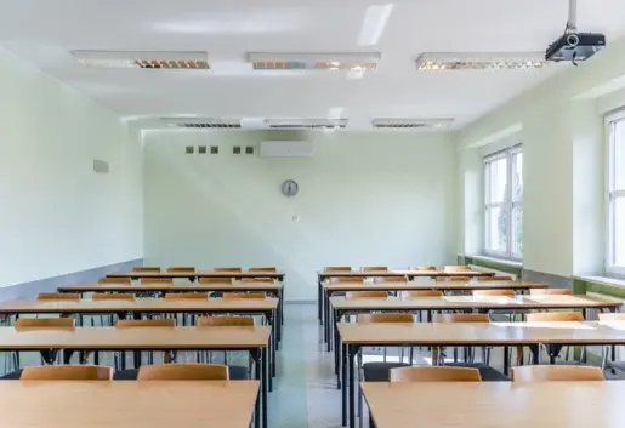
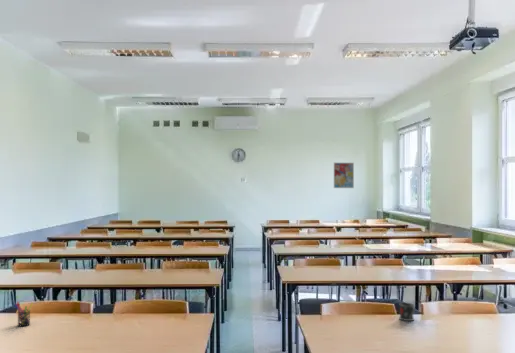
+ wall art (343, 175)
+ mug (408, 311)
+ pen holder (23, 313)
